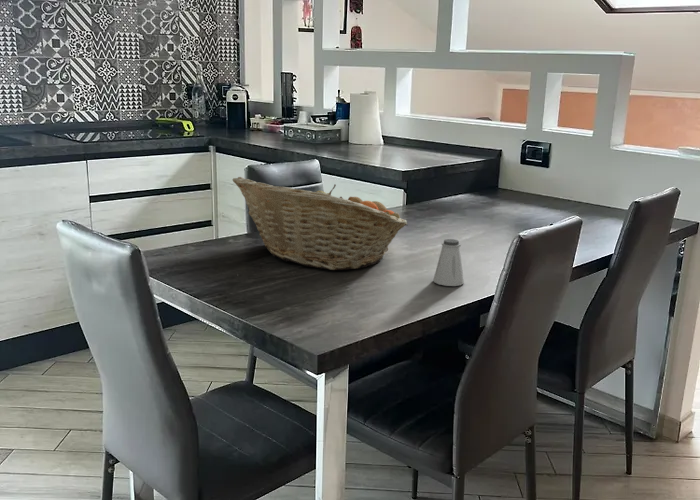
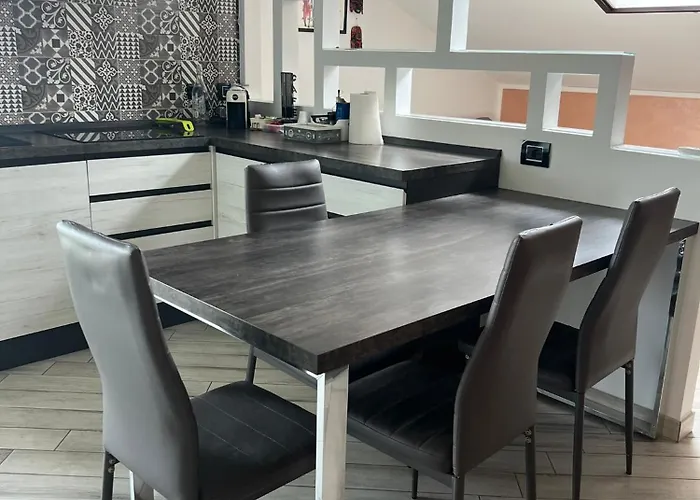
- fruit basket (318, 216)
- saltshaker (449, 261)
